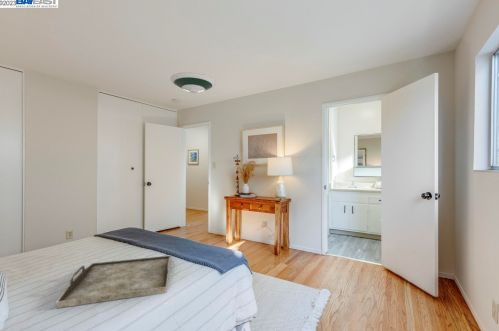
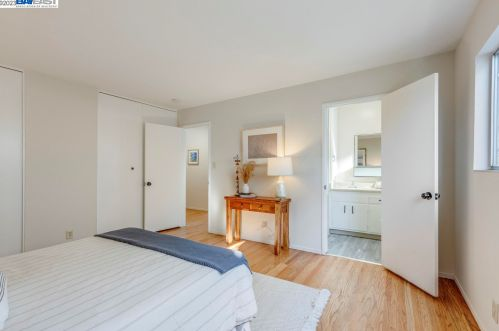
- serving tray (125, 271)
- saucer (193, 86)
